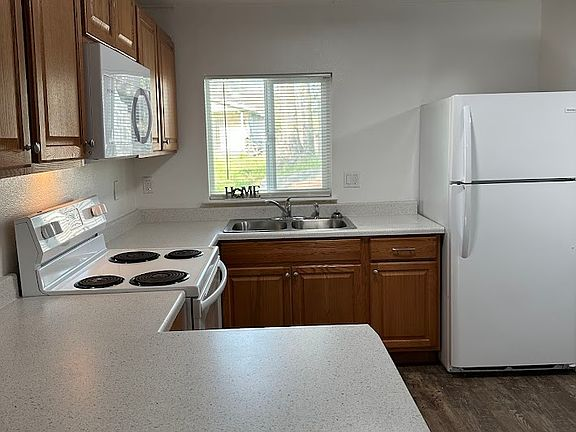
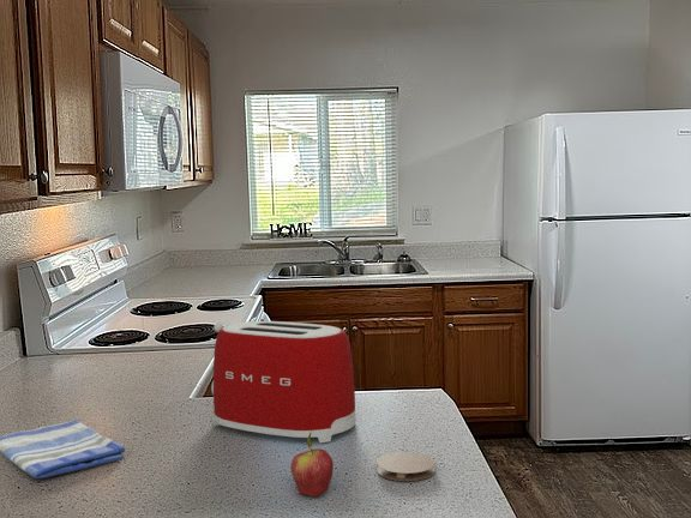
+ fruit (311, 463)
+ toaster (280, 375)
+ dish towel (59, 446)
+ coaster (405, 465)
